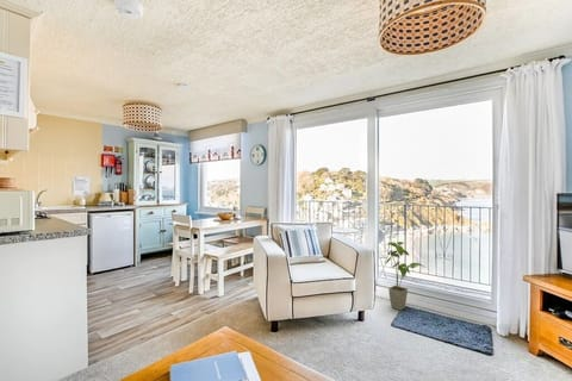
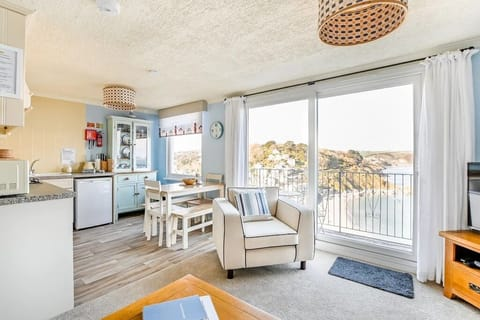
- house plant (402, 275)
